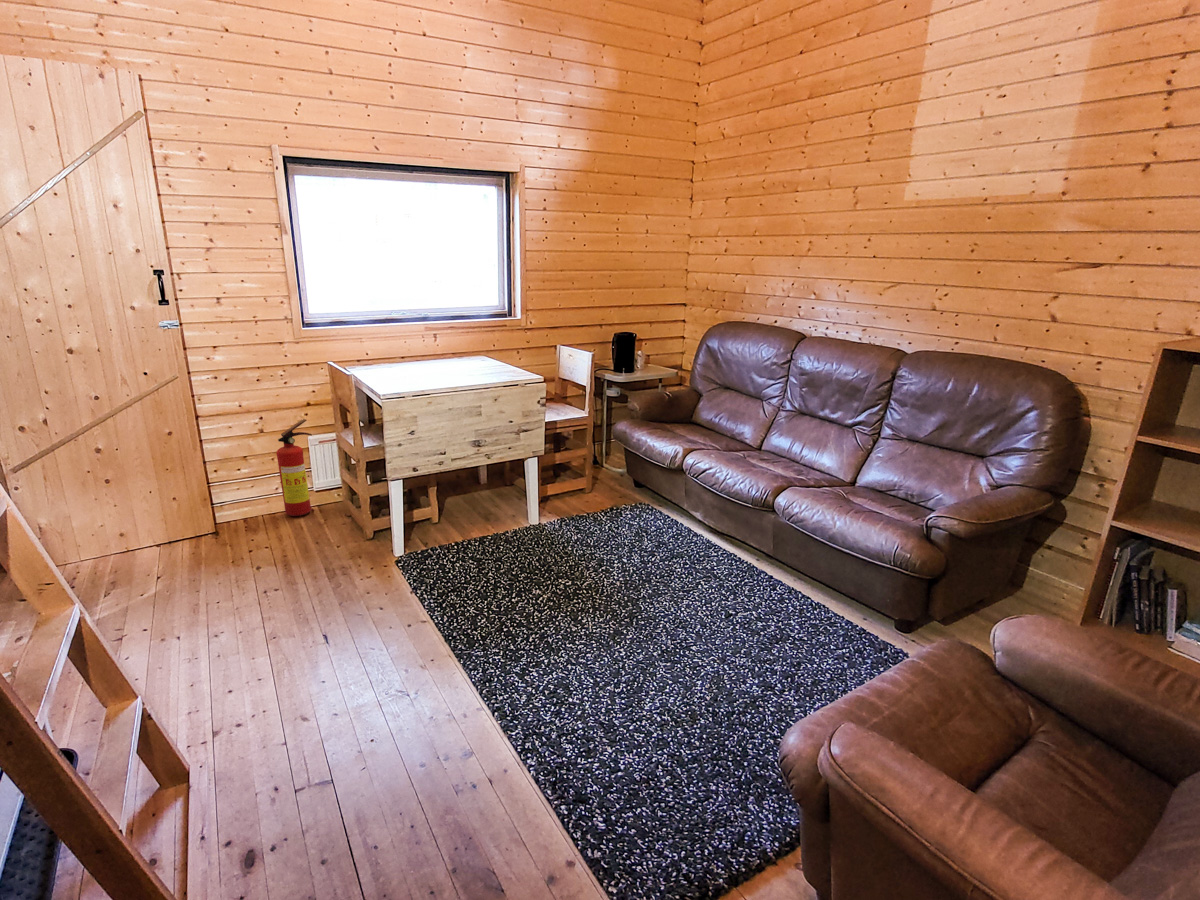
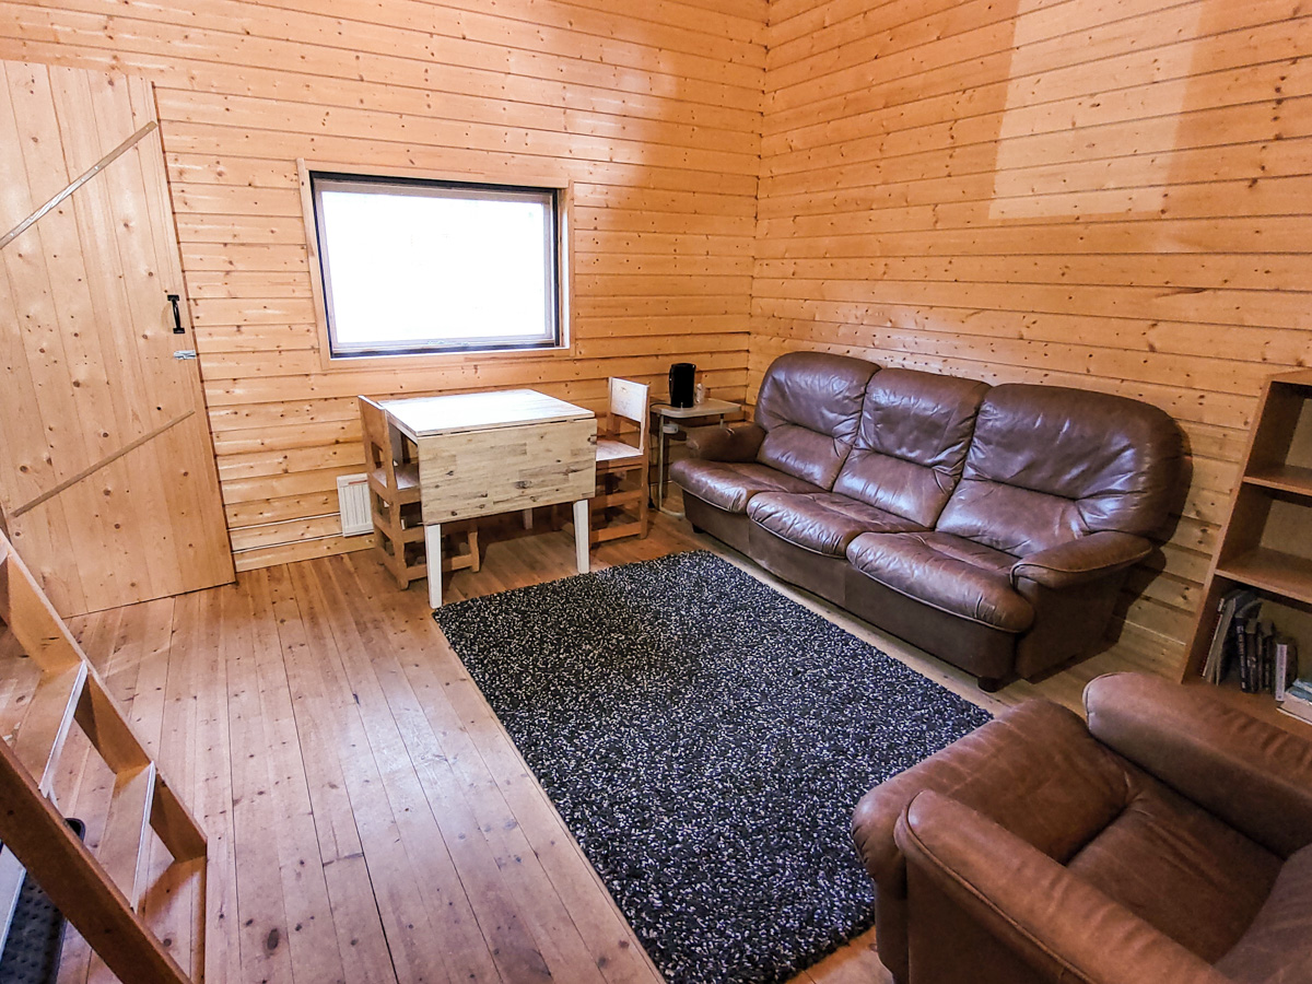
- fire extinguisher (297, 467)
